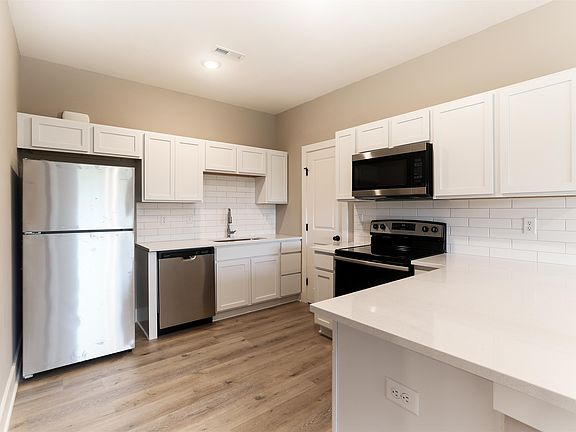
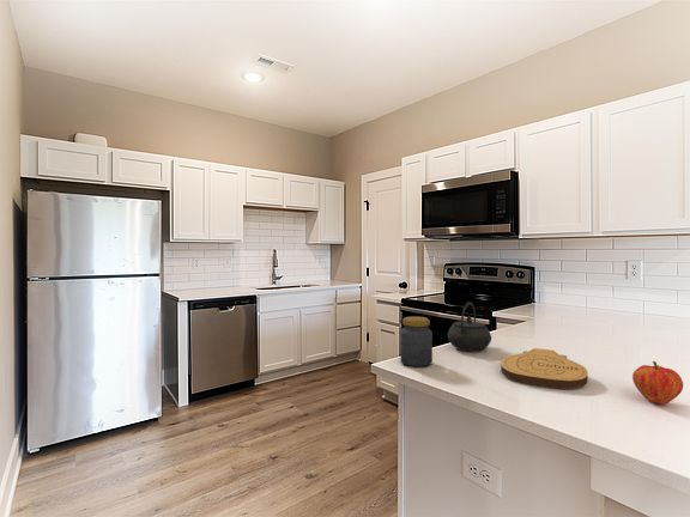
+ fruit (656, 382)
+ jar (416, 340)
+ key chain (543, 360)
+ kettle (470, 324)
